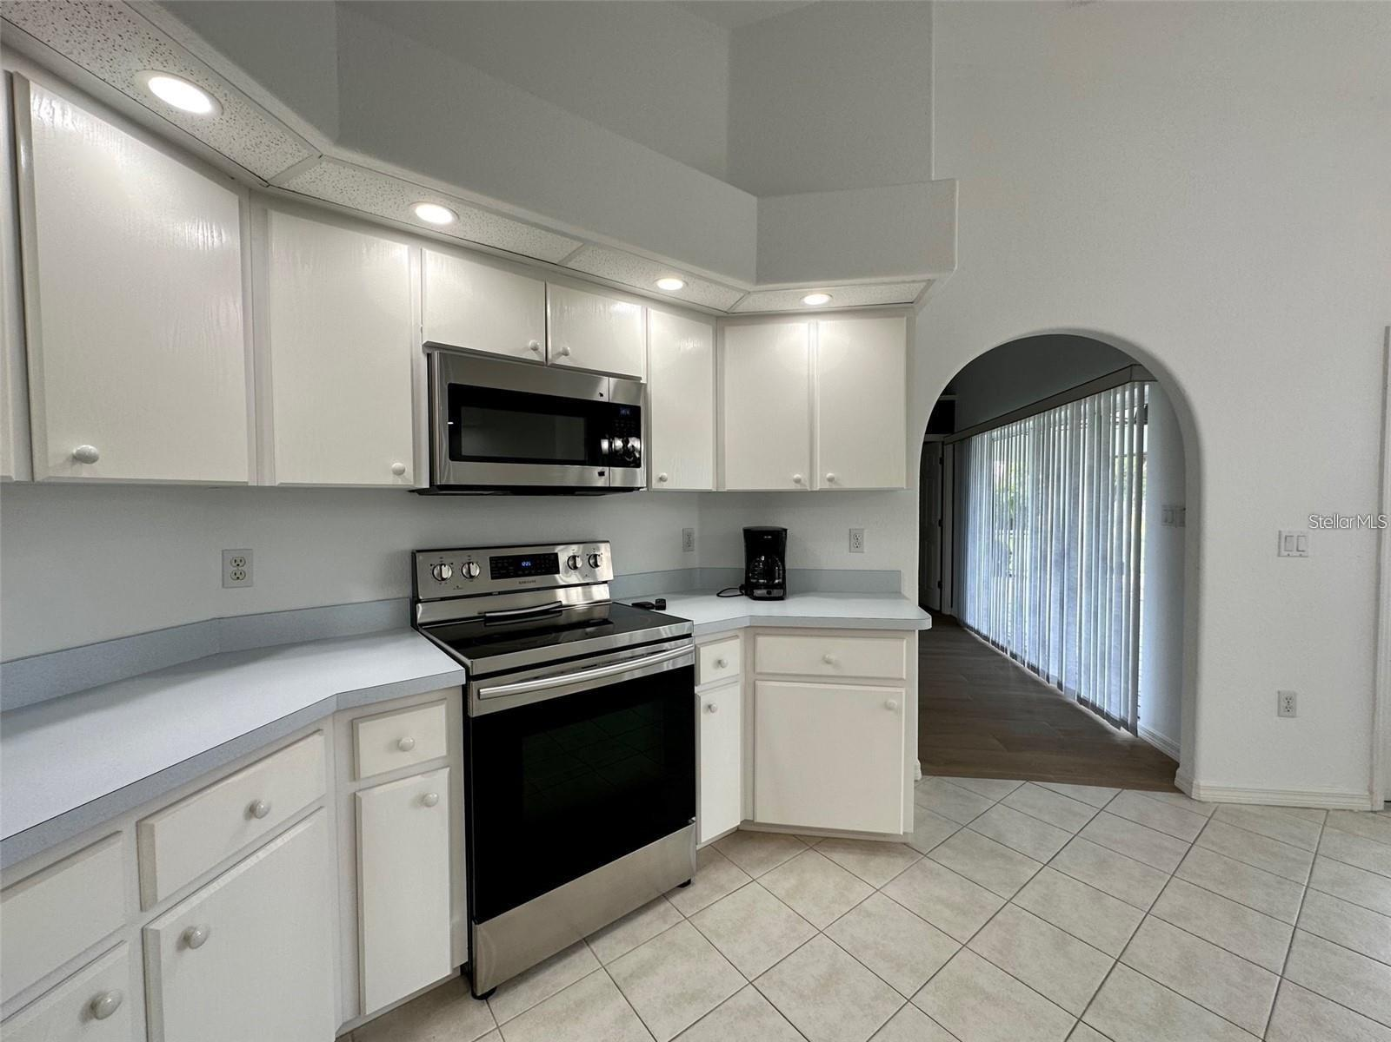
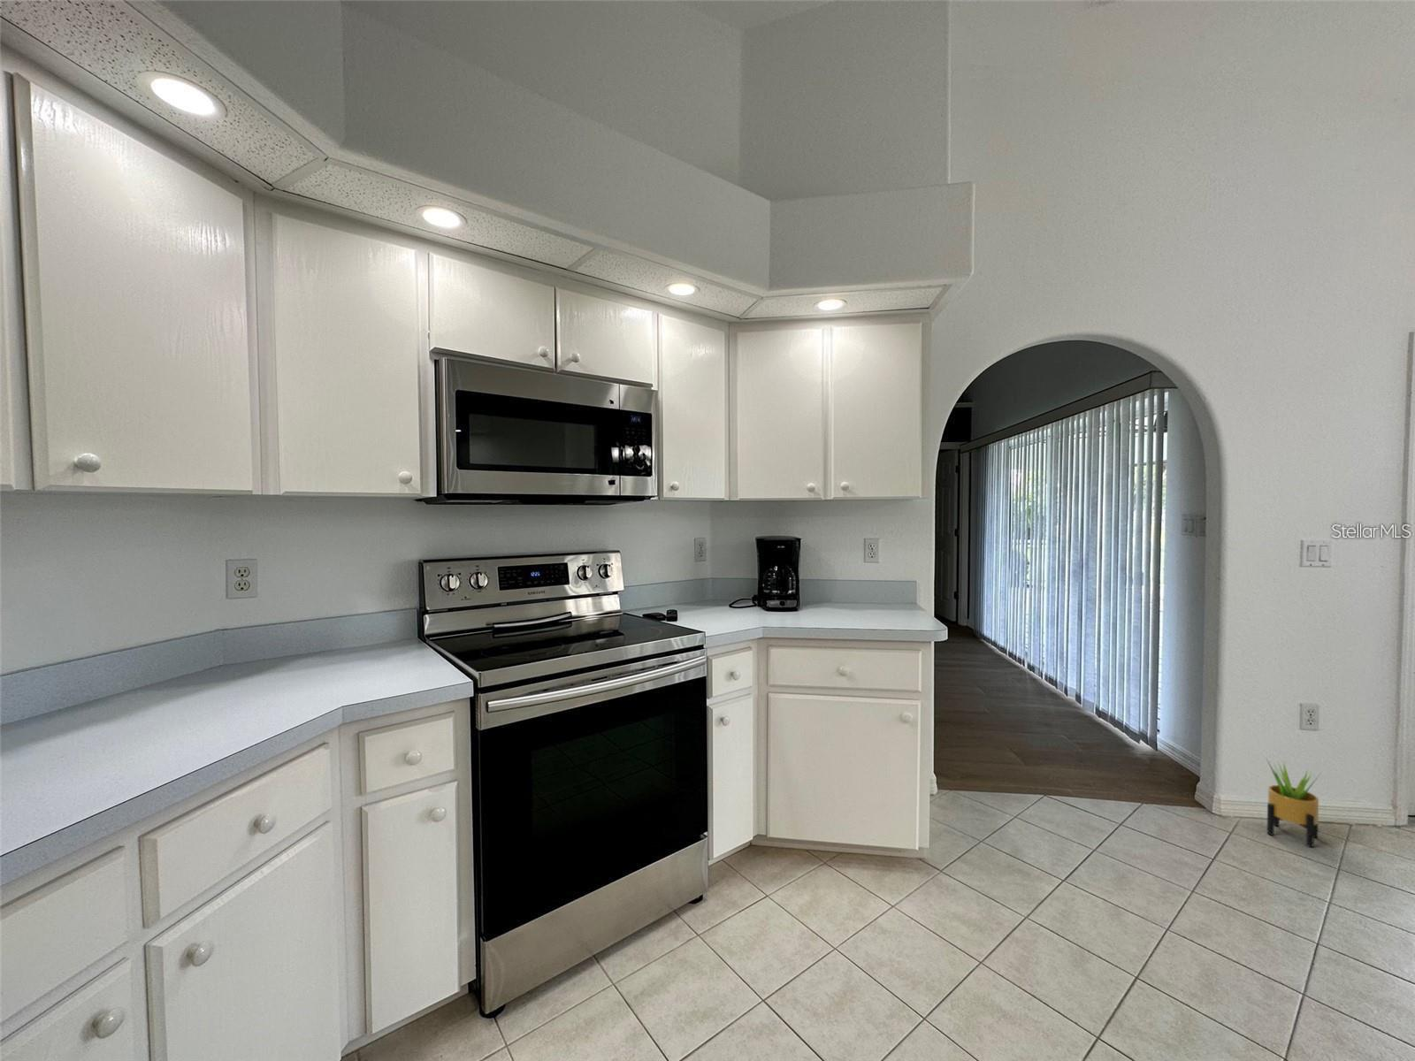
+ potted plant (1292, 799)
